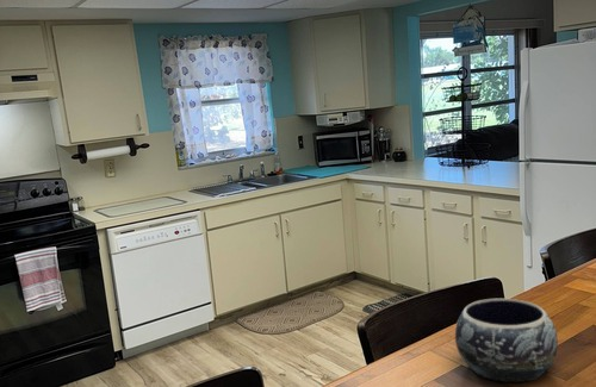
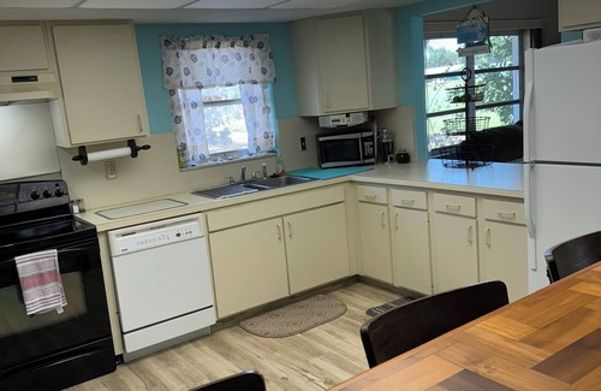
- decorative bowl (504, 338)
